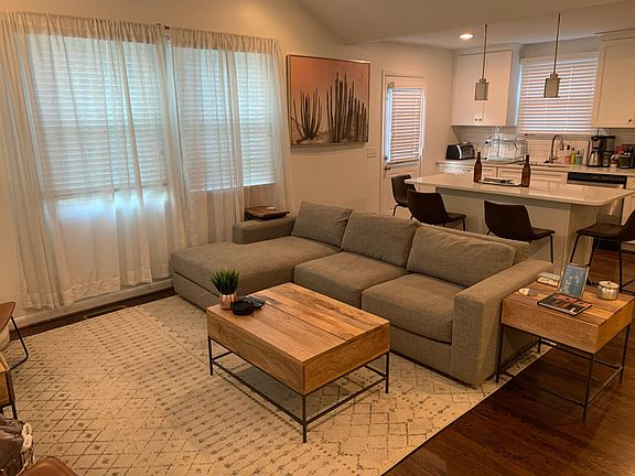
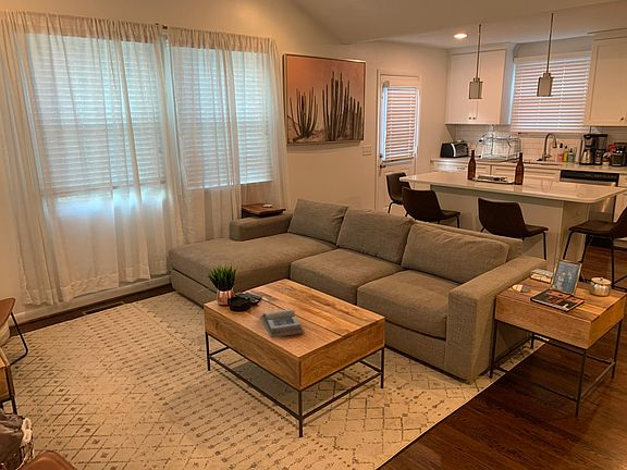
+ book (281, 319)
